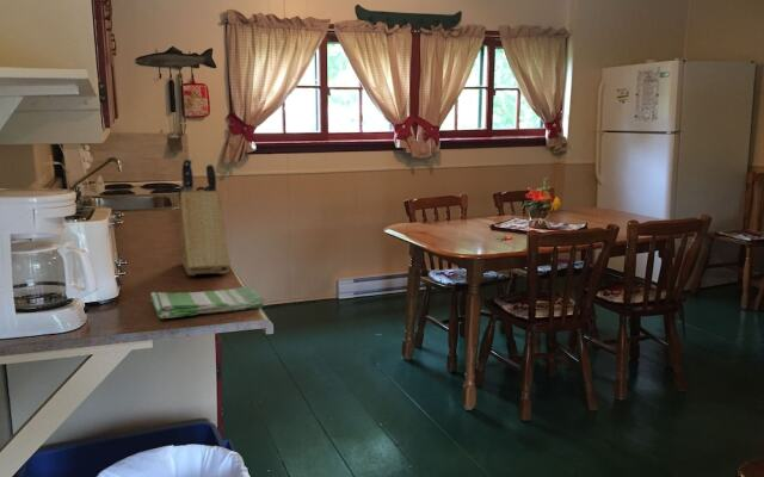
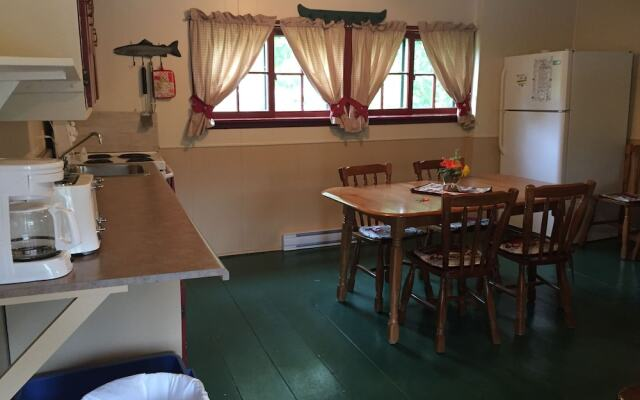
- knife block (201, 212)
- dish towel (207, 299)
